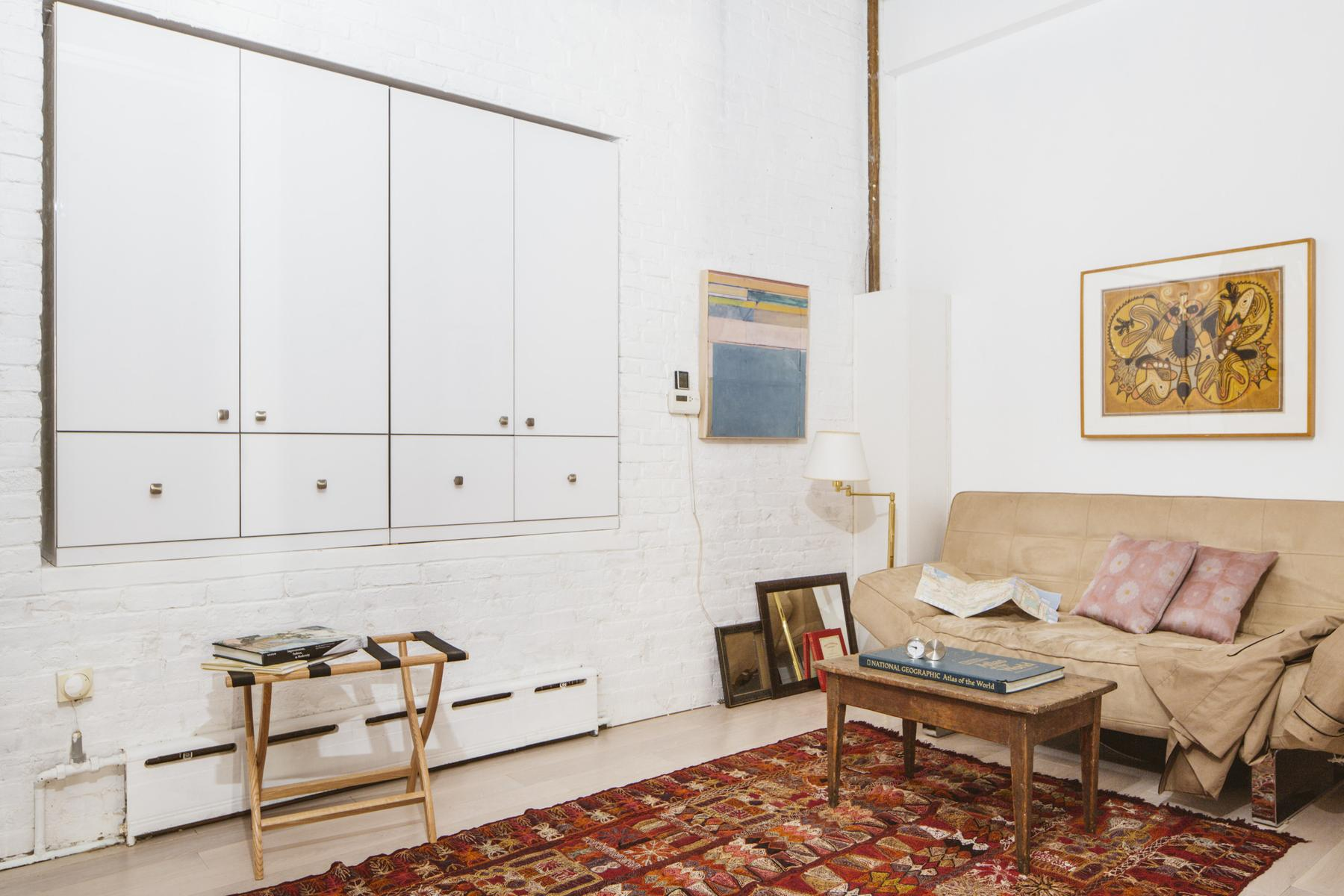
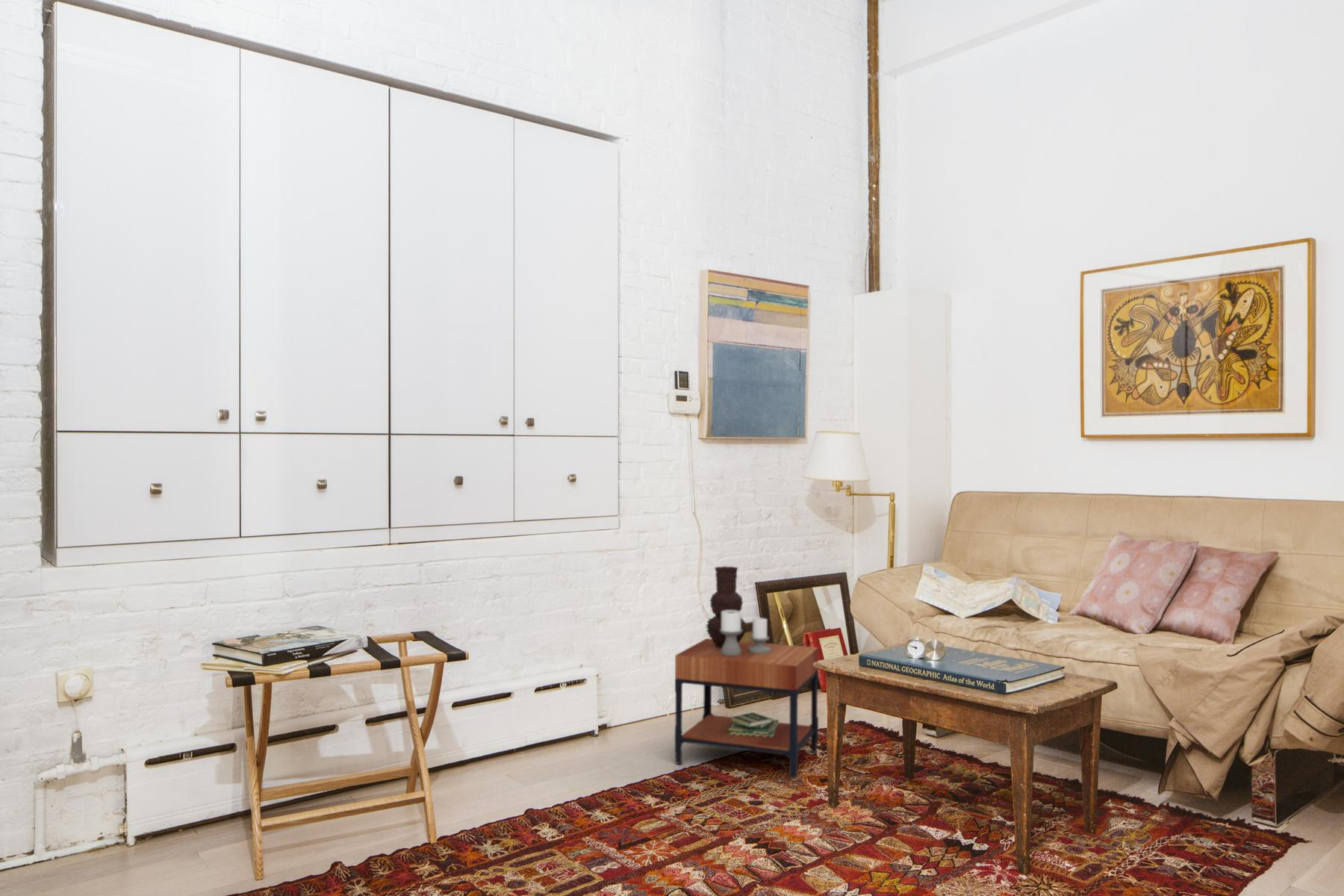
+ vase (726, 606)
+ side table (747, 683)
